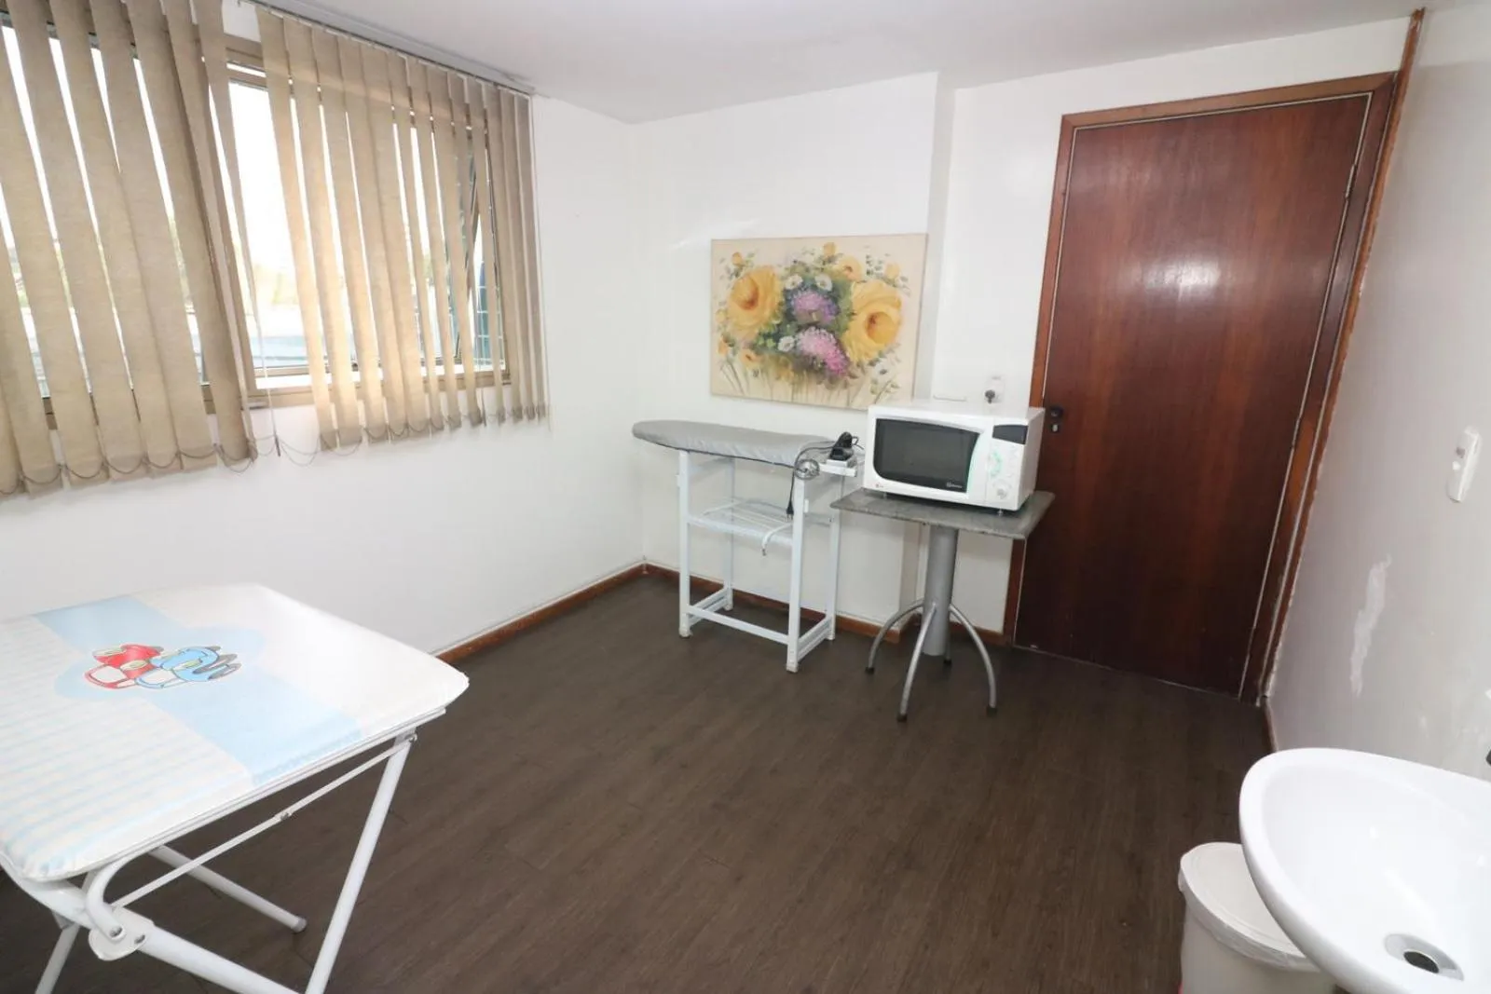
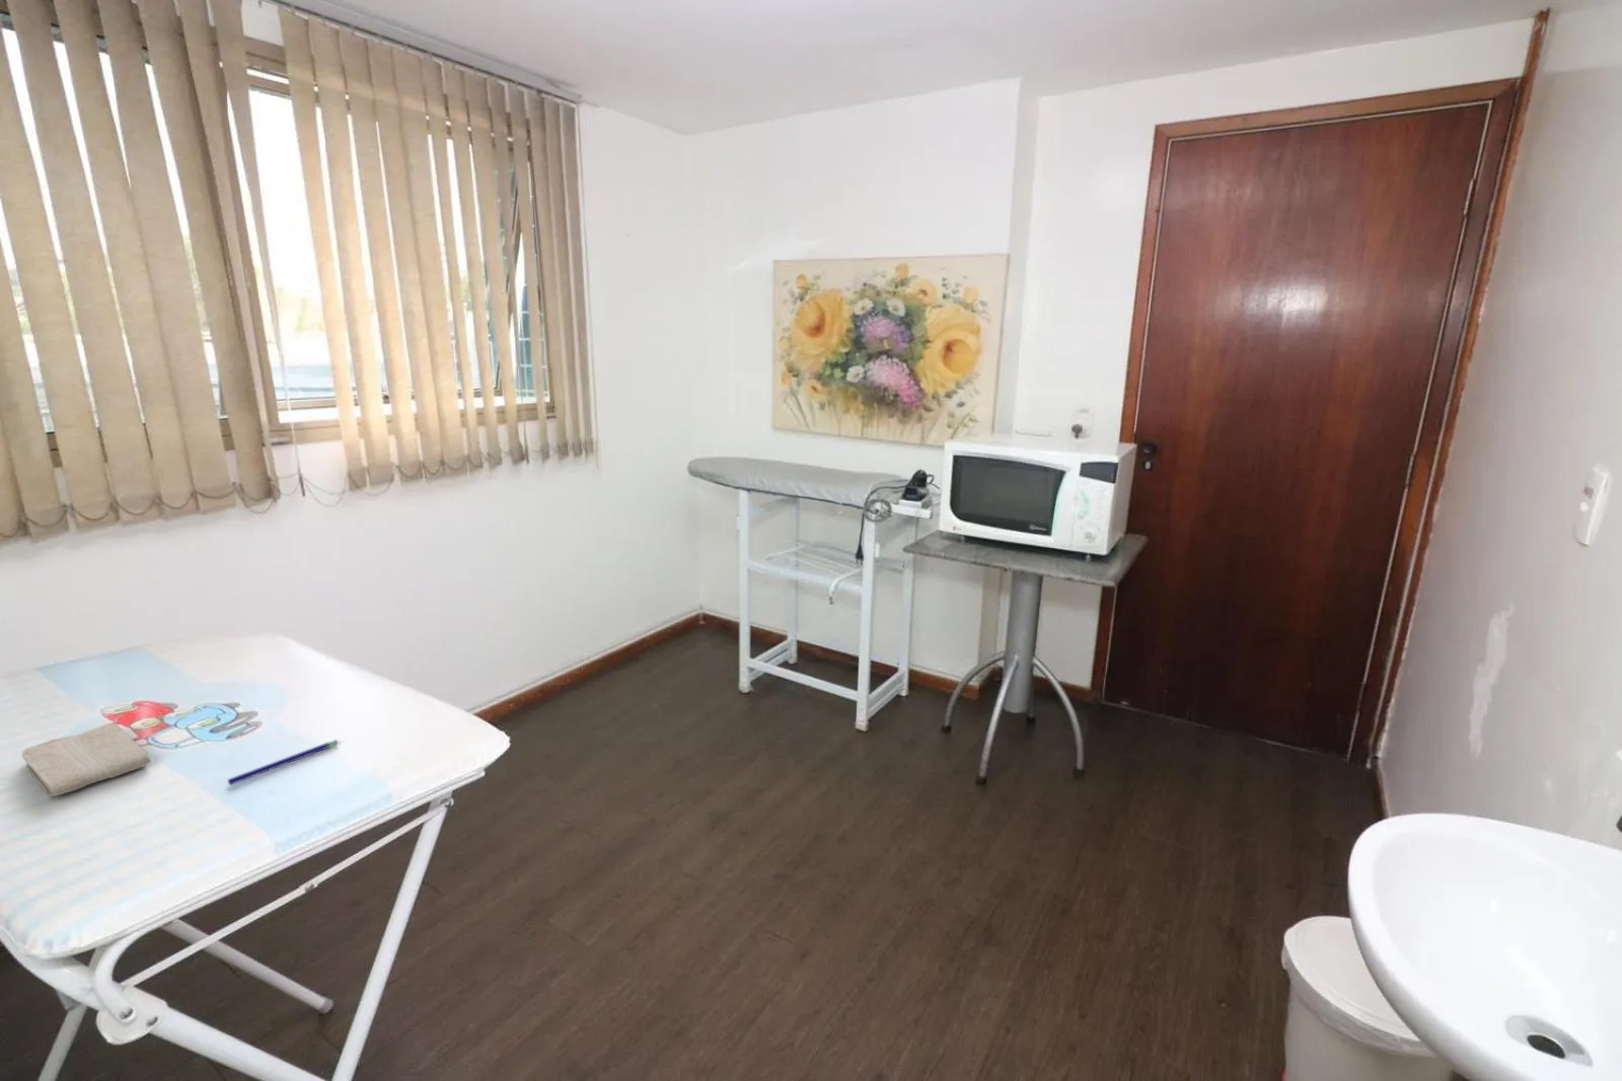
+ washcloth (84, 755)
+ pen (285, 761)
